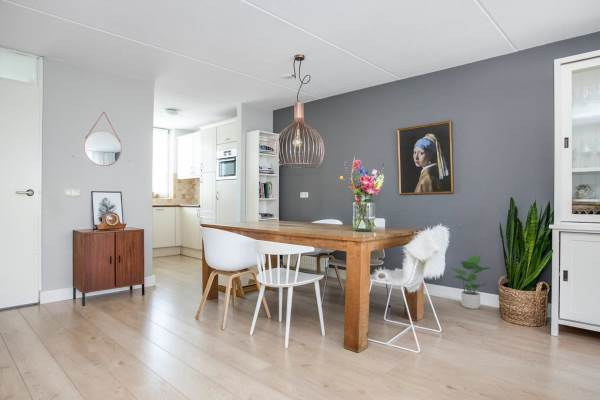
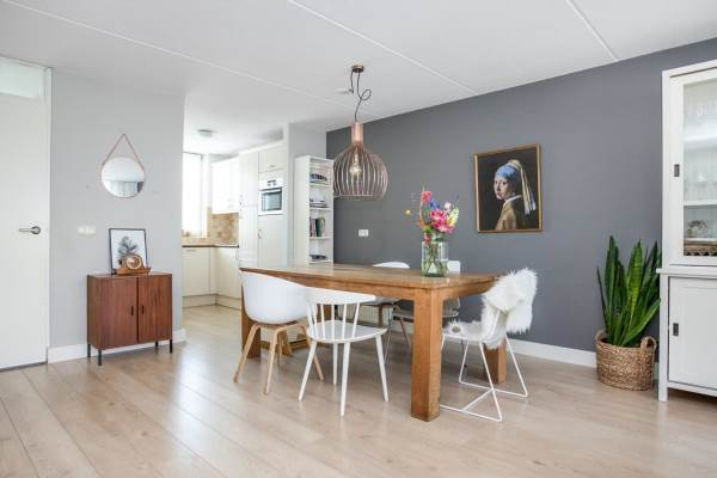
- potted plant (467, 280)
